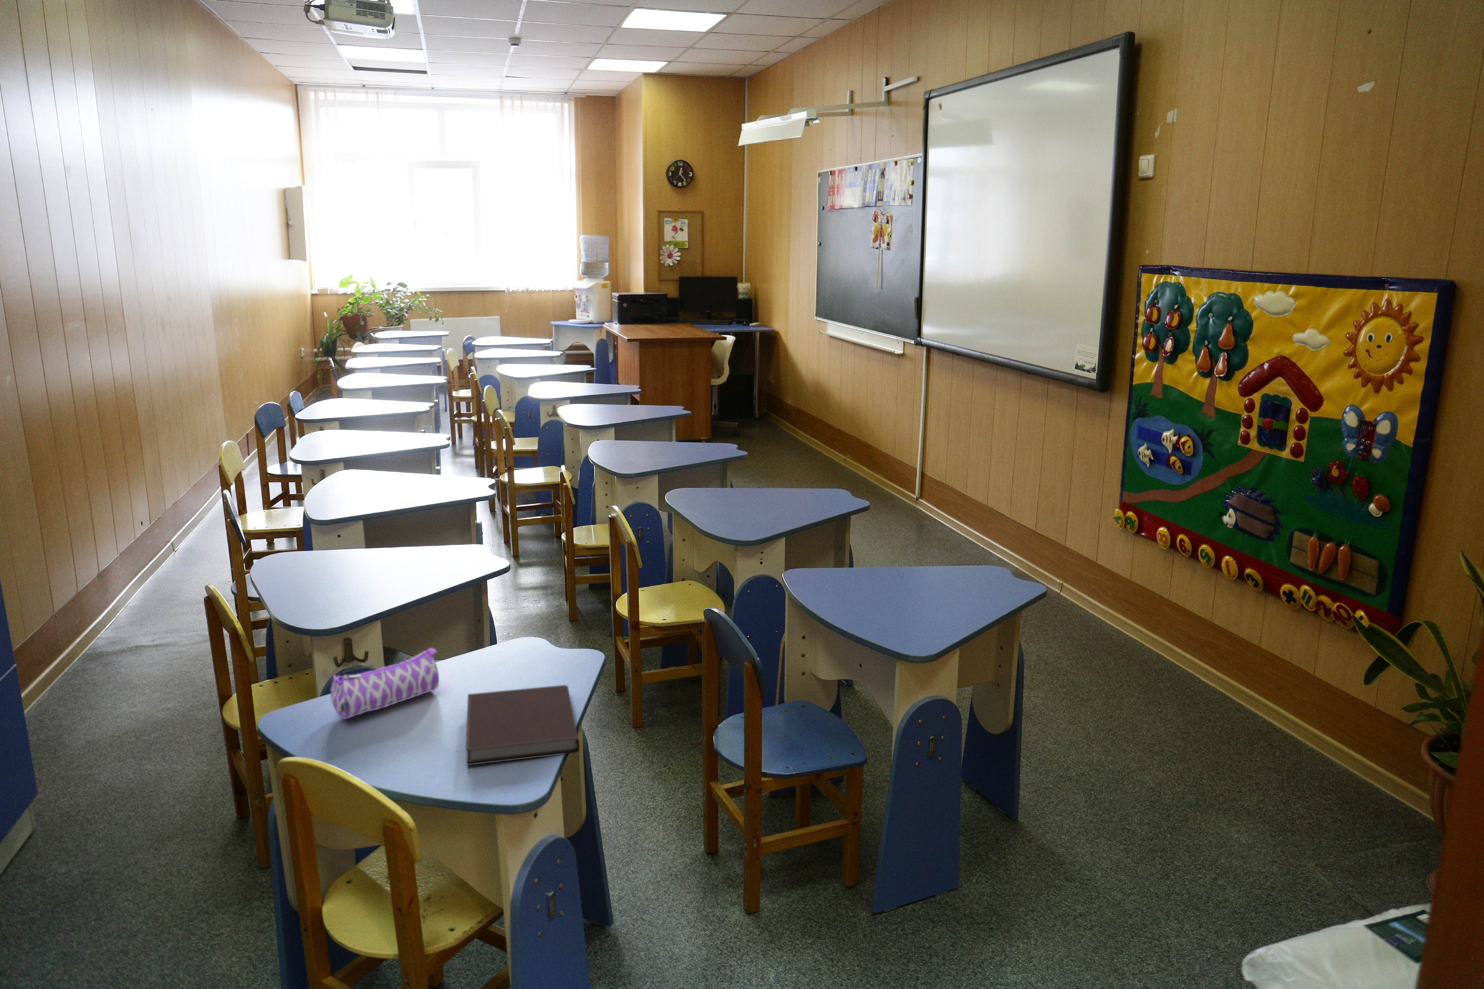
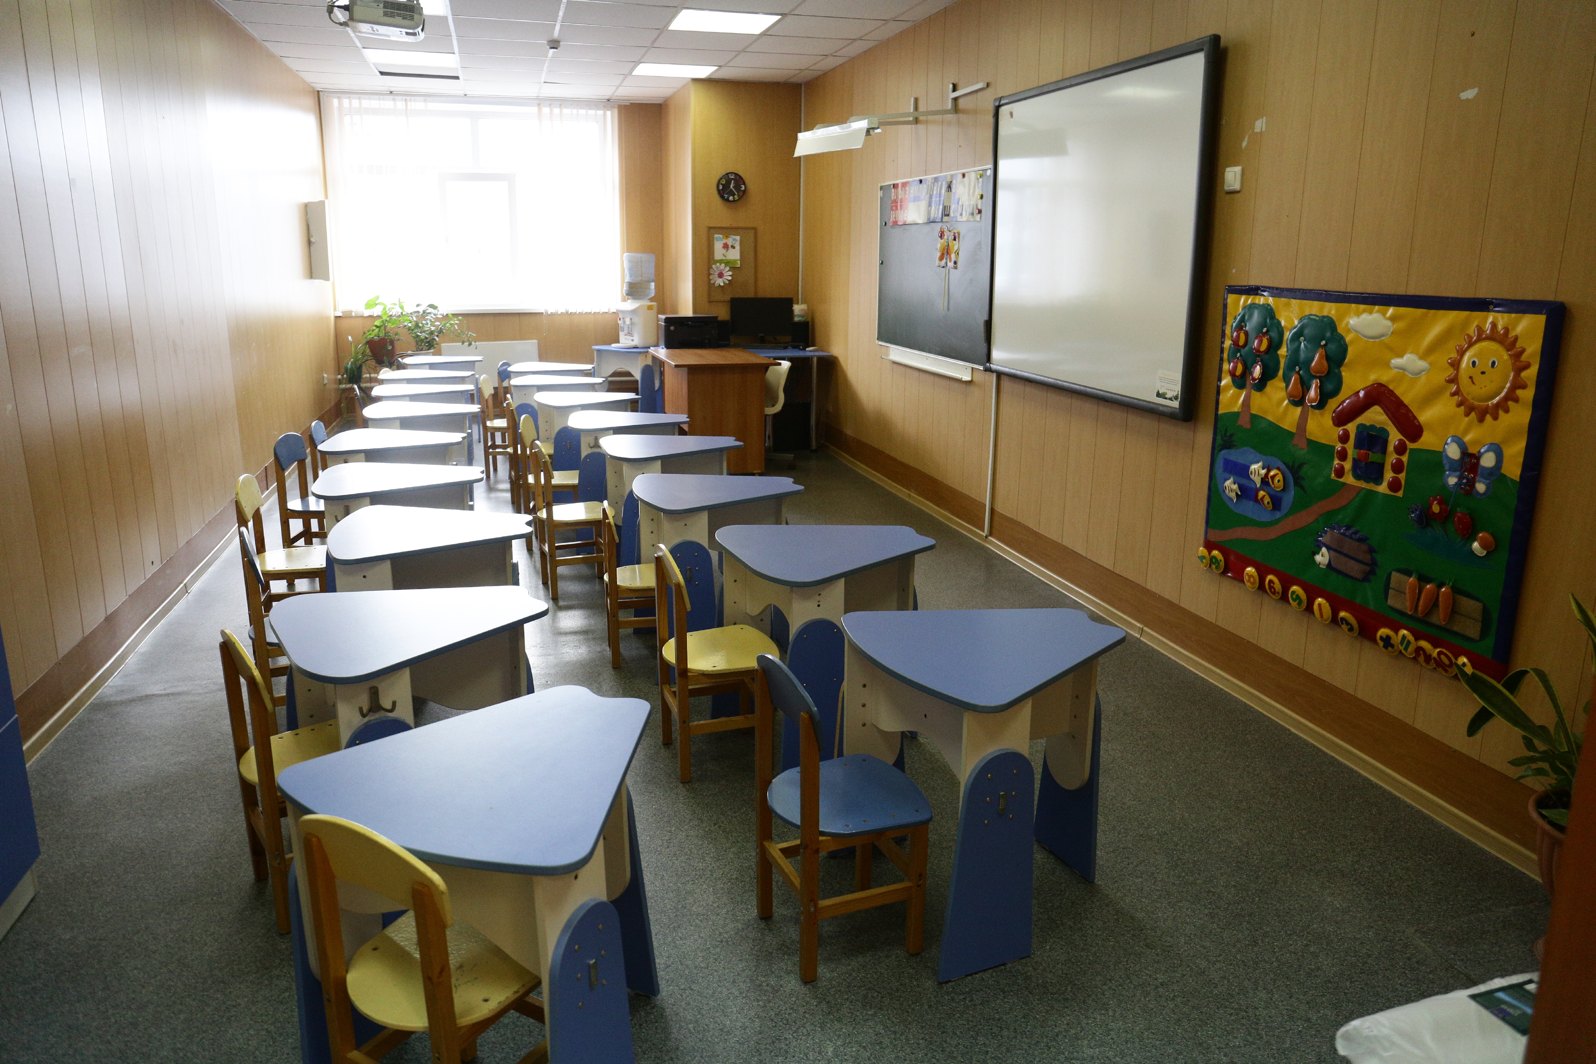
- notebook (521, 722)
- pencil case (384, 682)
